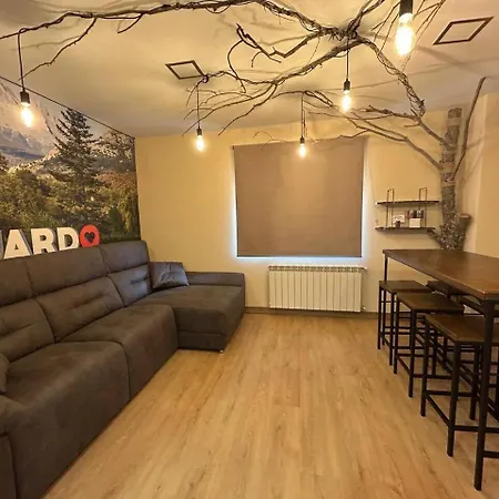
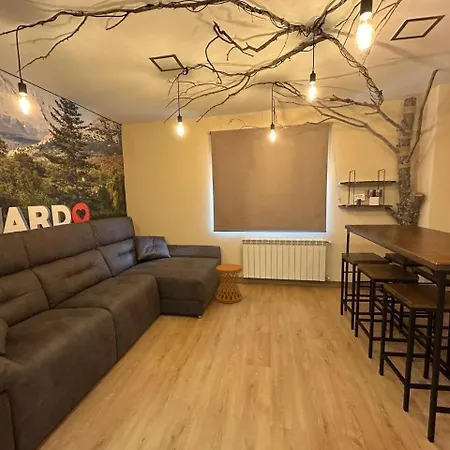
+ side table (229, 282)
